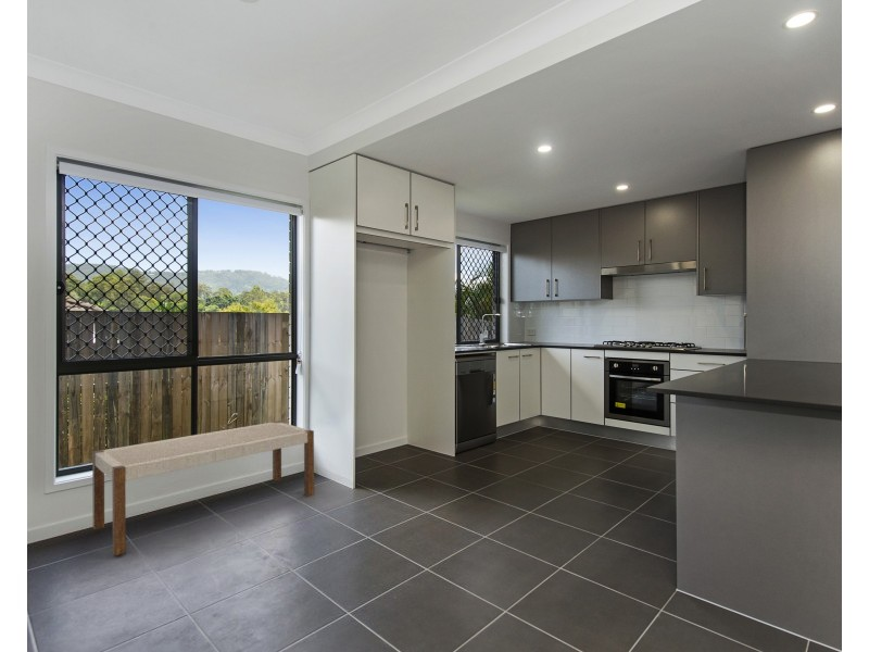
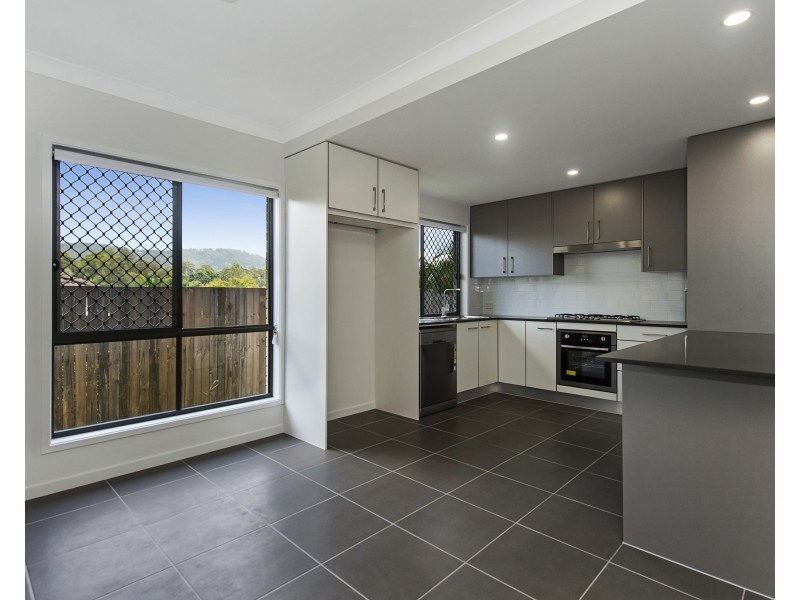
- bench (207, 463)
